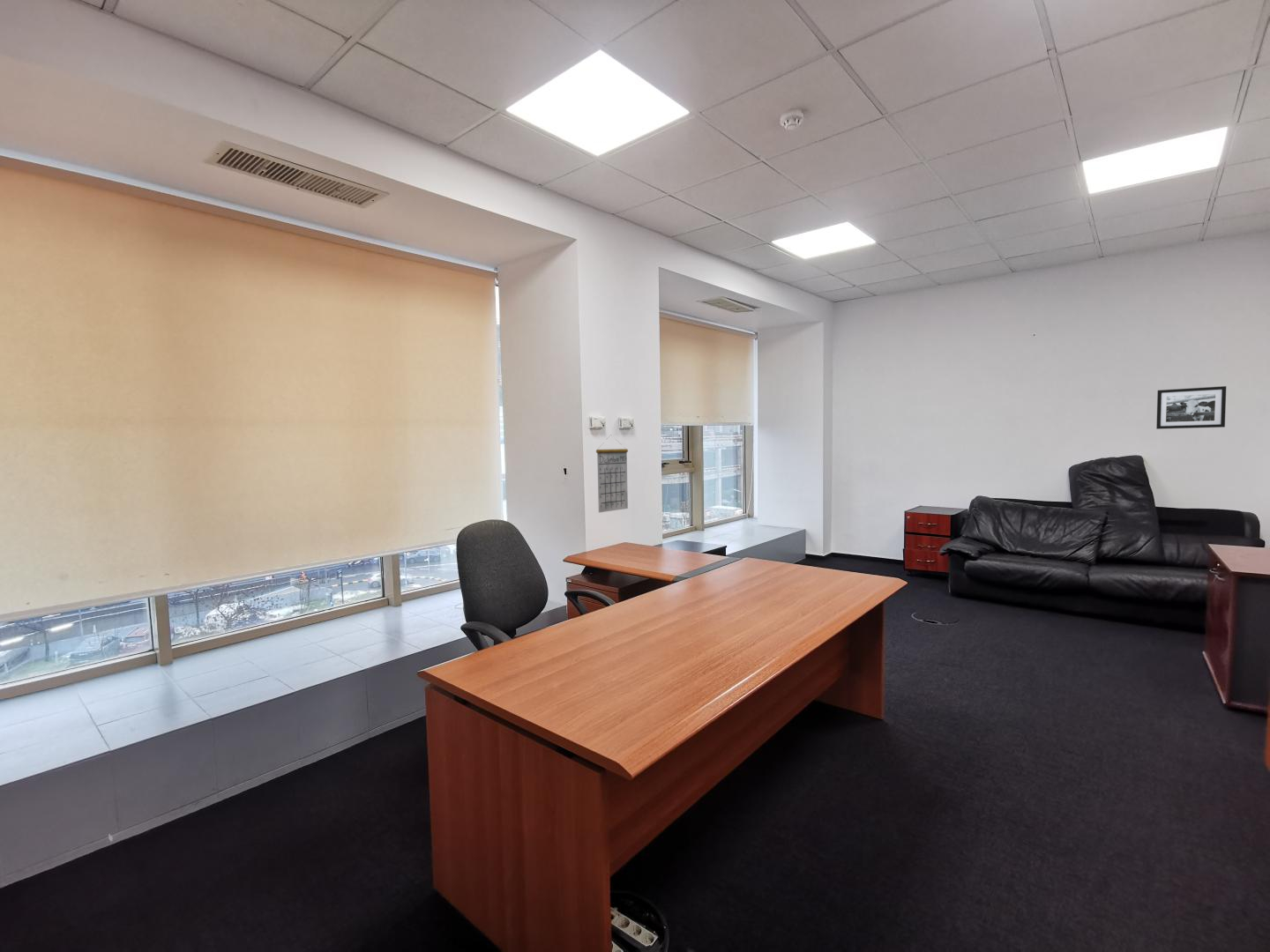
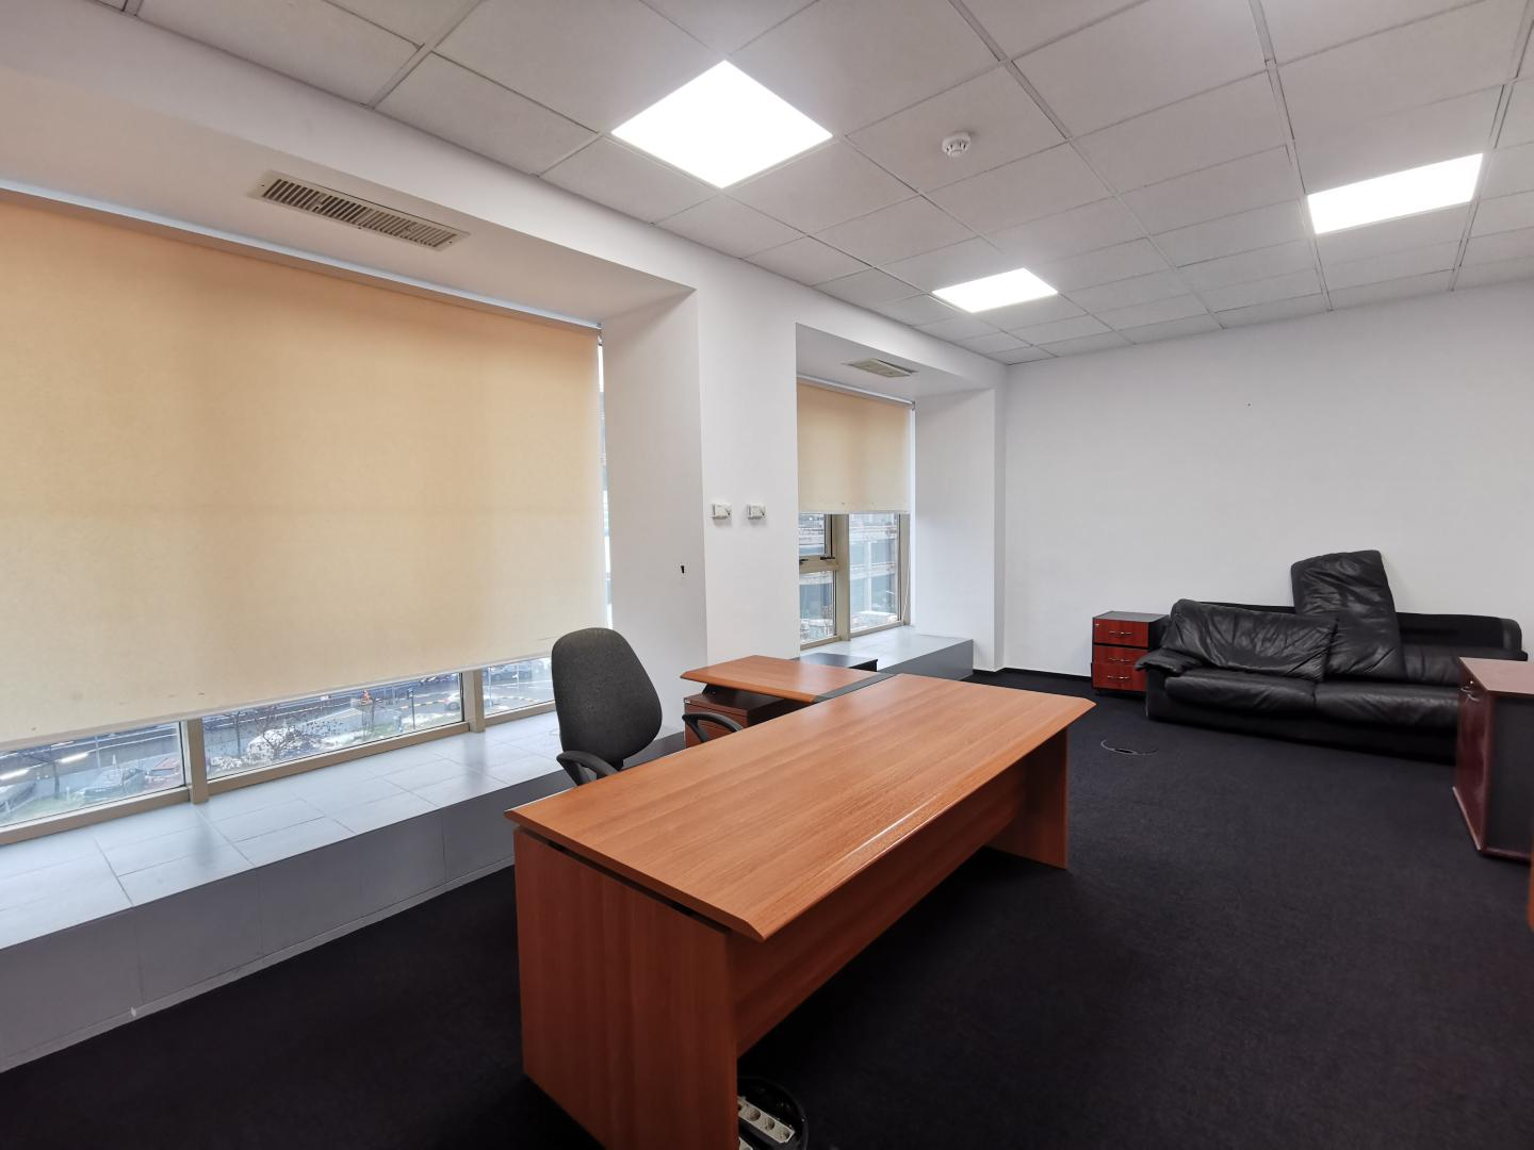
- calendar (612, 472)
- picture frame (1190, 408)
